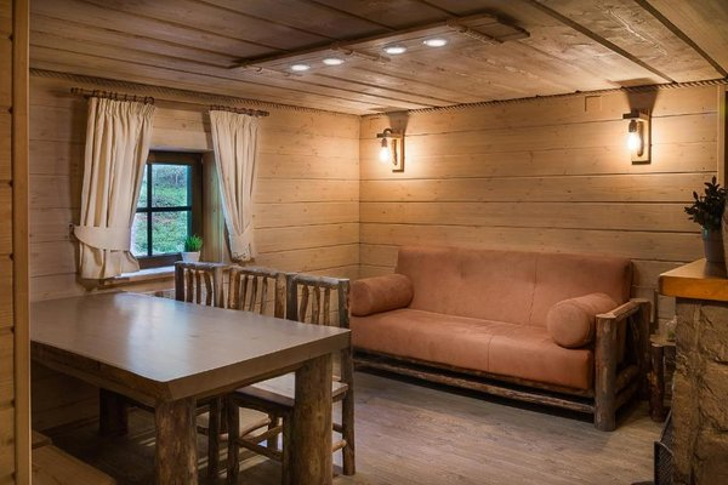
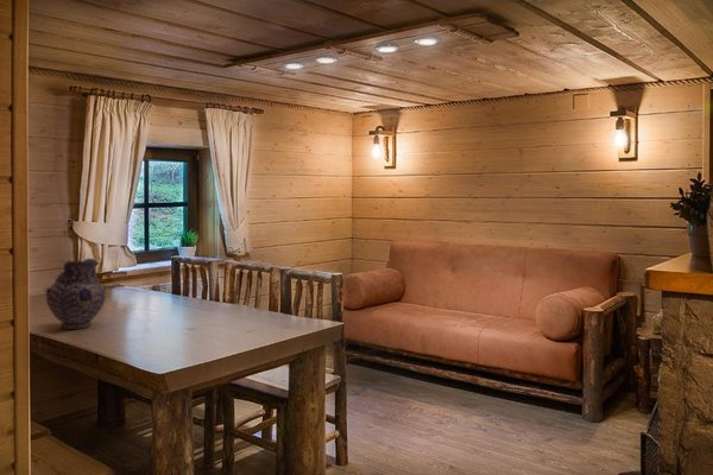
+ pottery (76, 292)
